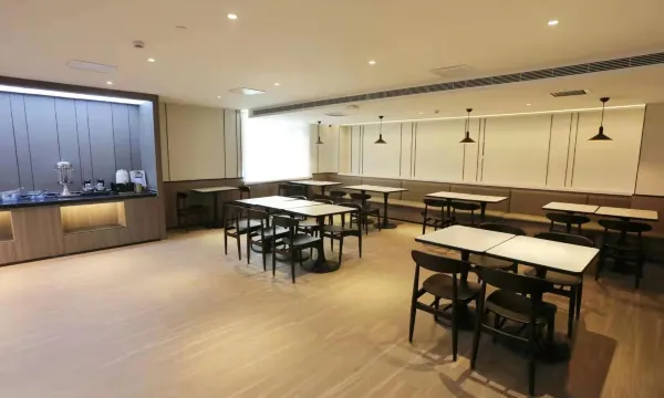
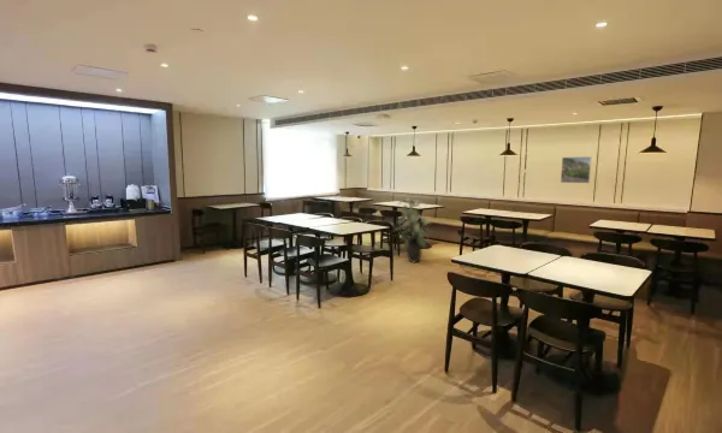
+ indoor plant (414, 229)
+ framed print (575, 170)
